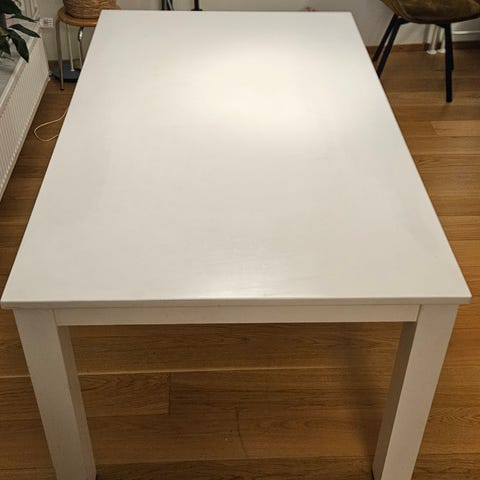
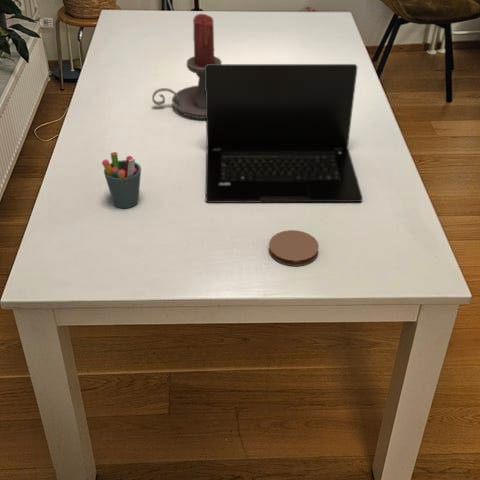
+ candle holder (194, 63)
+ pen holder (122, 177)
+ laptop (282, 132)
+ coaster (293, 247)
